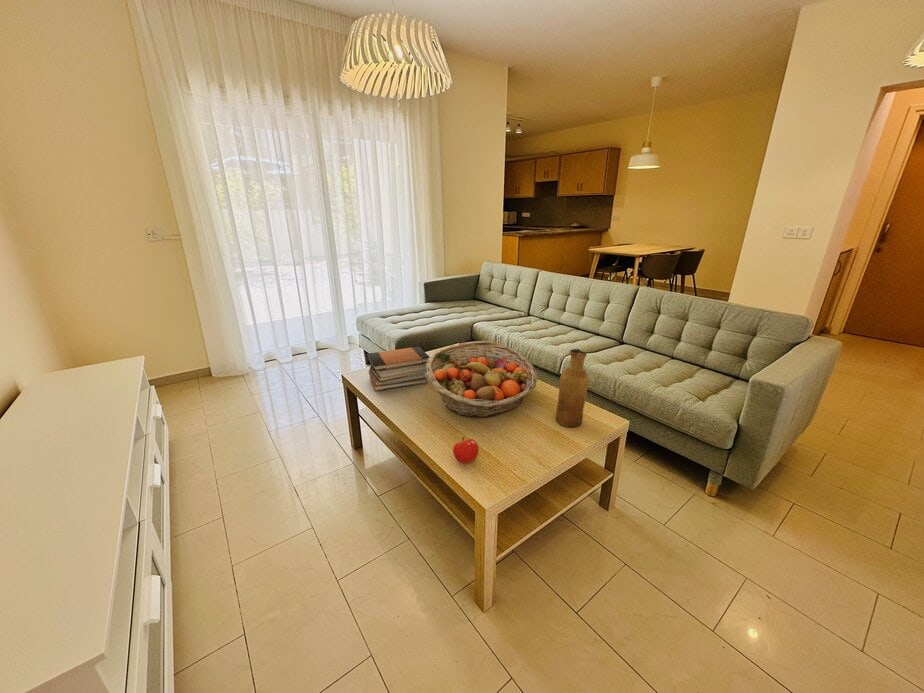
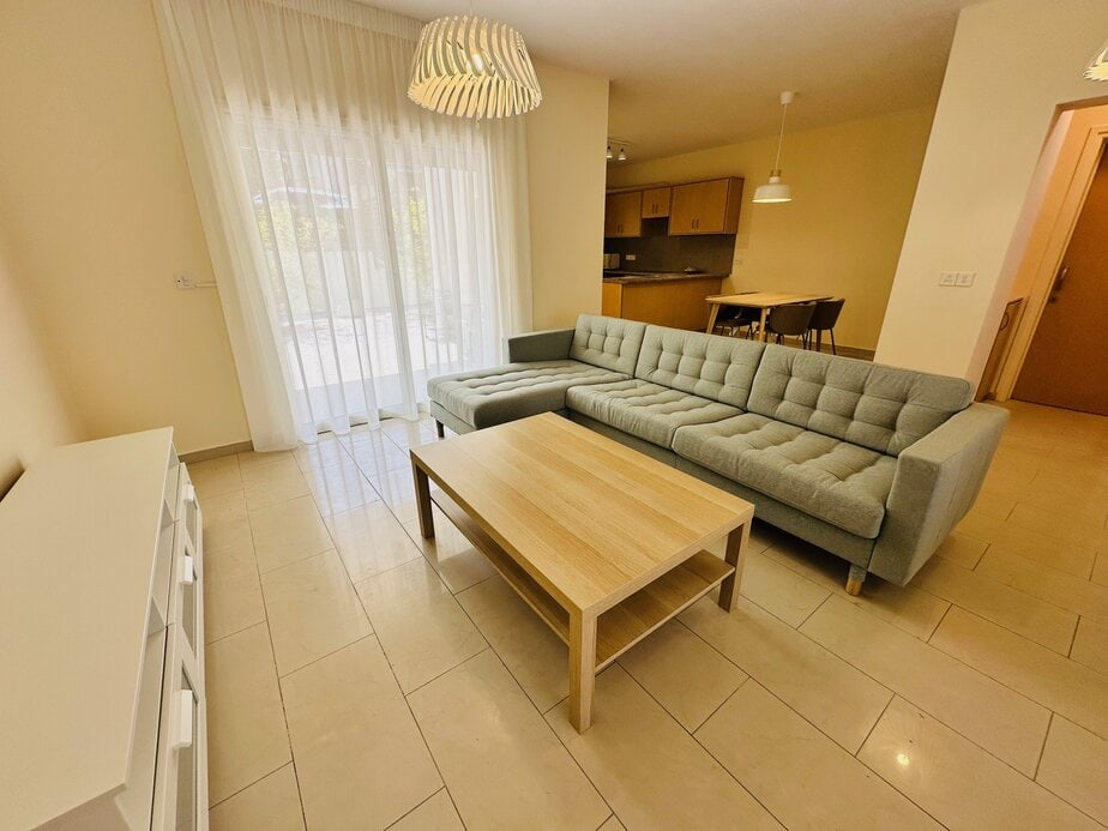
- vase (573, 387)
- fruit basket (482, 377)
- book stack (398, 368)
- fruit (465, 450)
